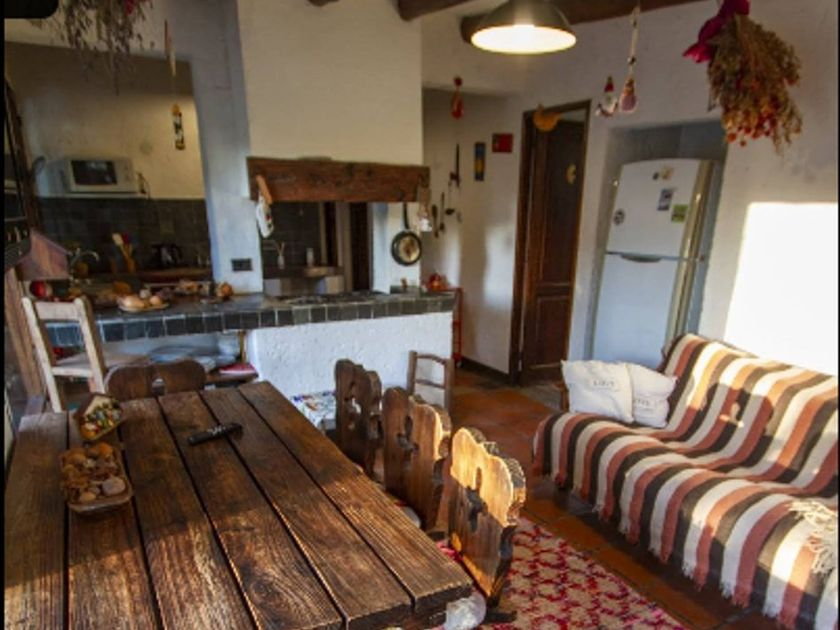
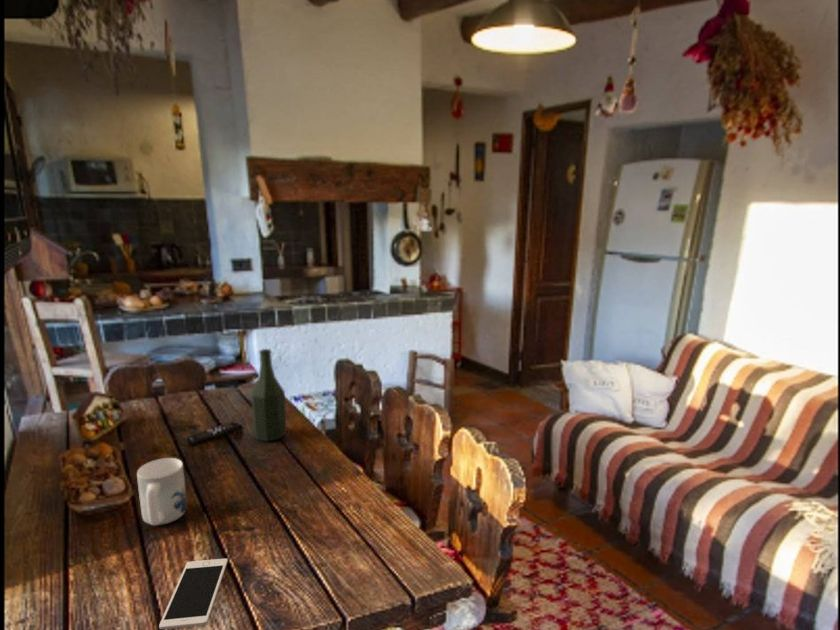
+ bottle (267, 393)
+ cell phone (196, 590)
+ mug (163, 493)
